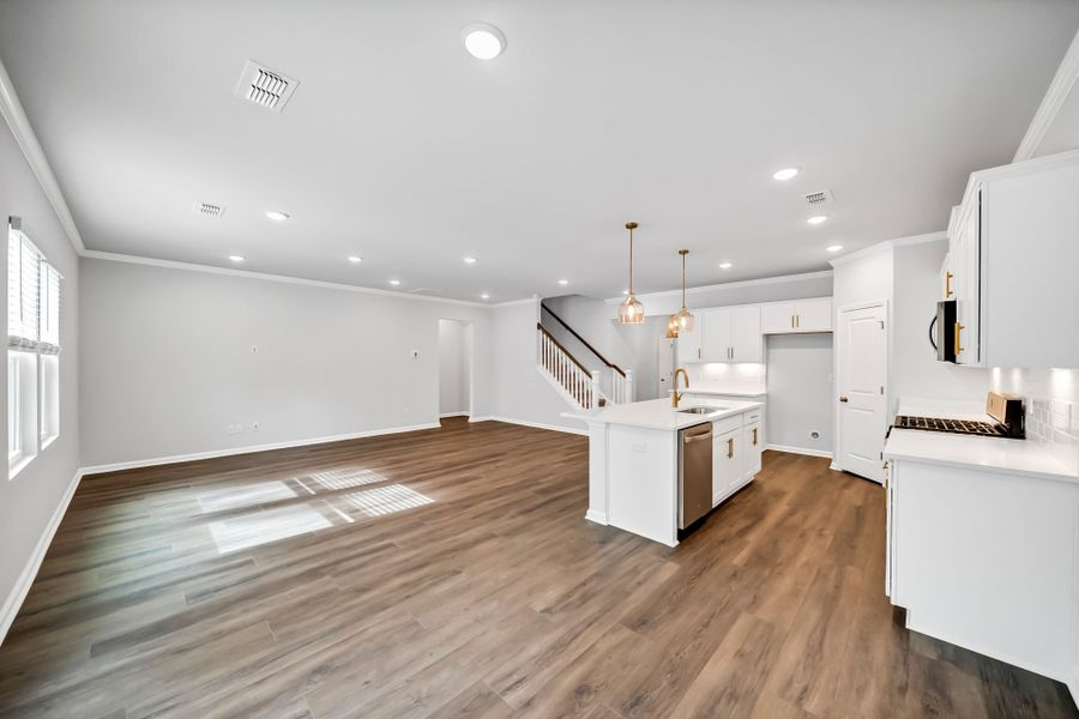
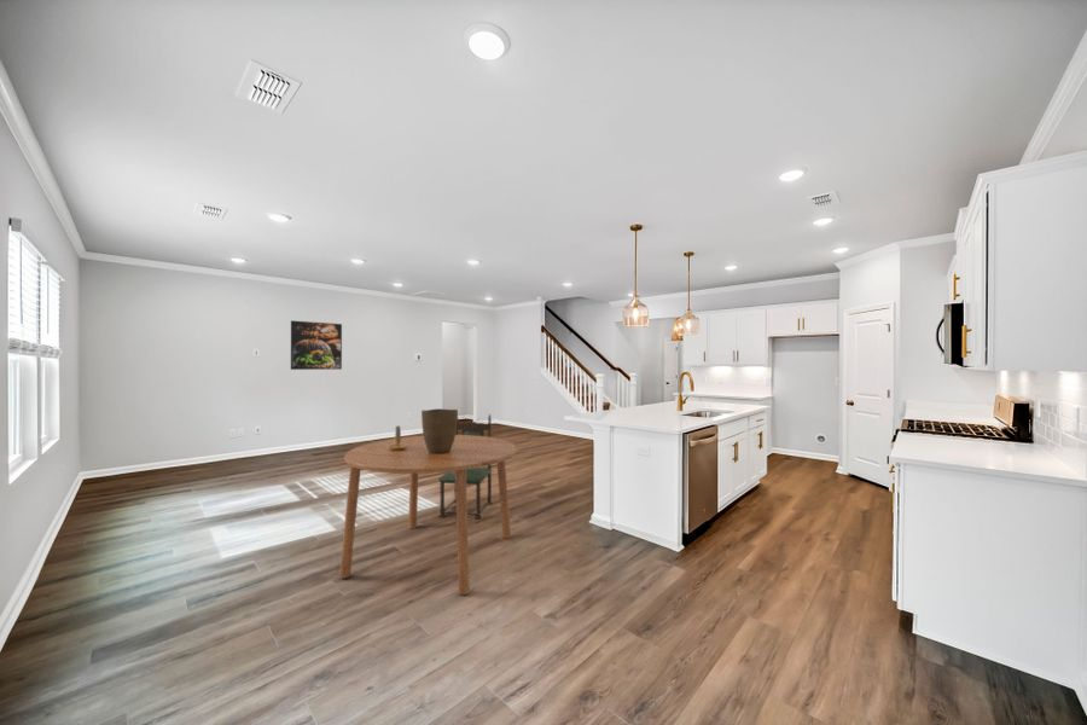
+ dining chair (466, 469)
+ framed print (316, 346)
+ candlestick (400, 436)
+ vase (440, 430)
+ dining table (417, 501)
